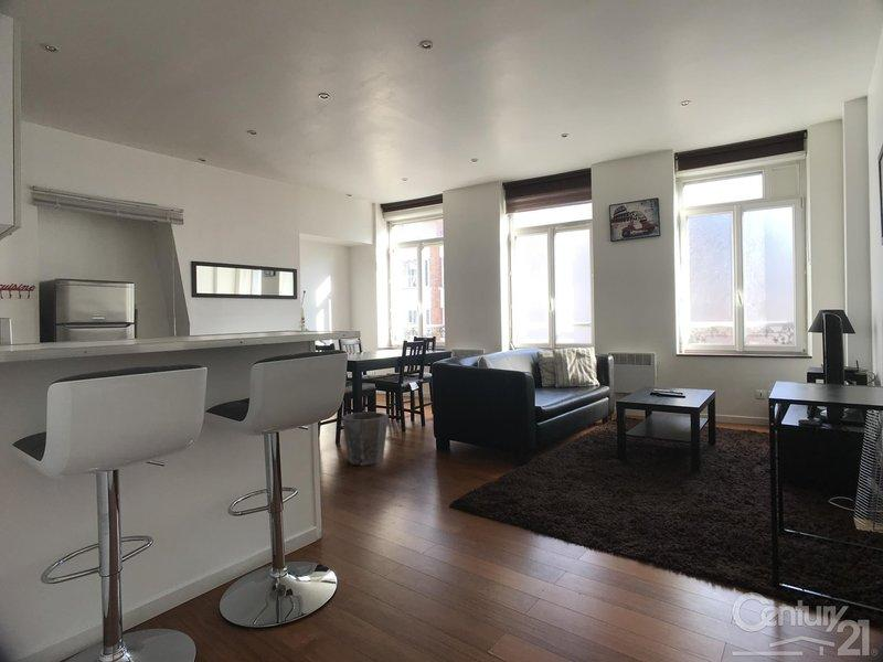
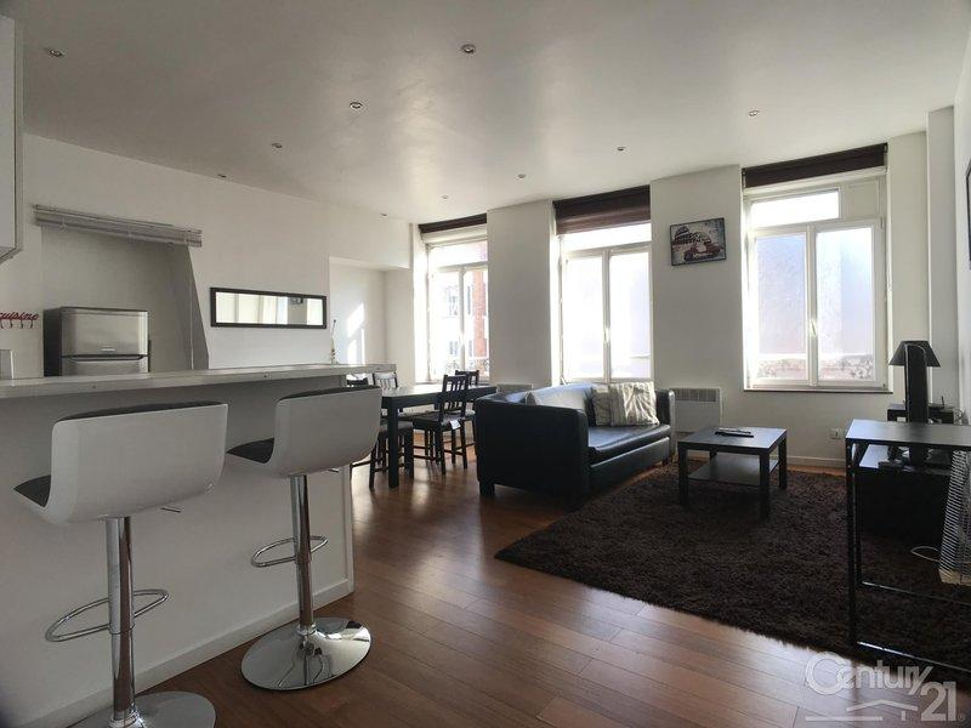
- waste bin (365, 438)
